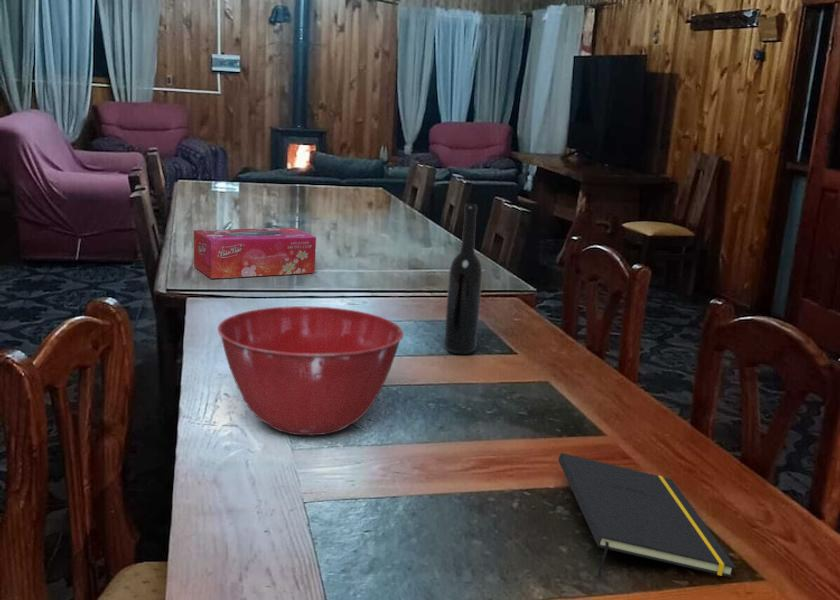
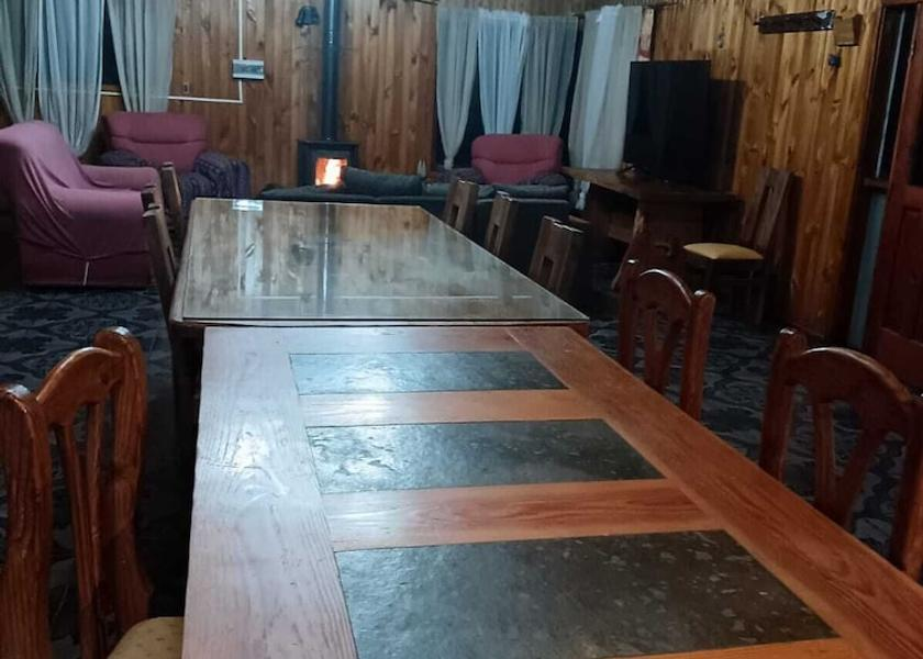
- notepad (638, 509)
- bottle (465, 279)
- mixing bowl (310, 373)
- tissue box (254, 251)
